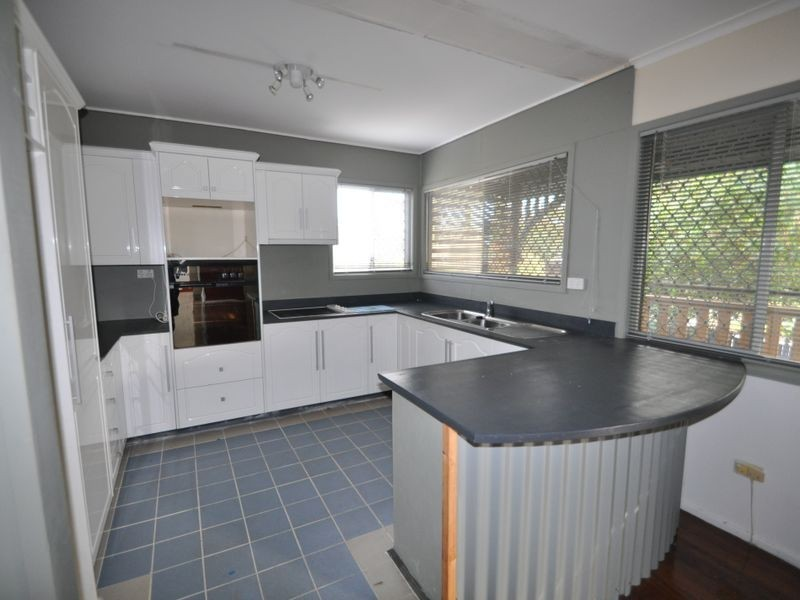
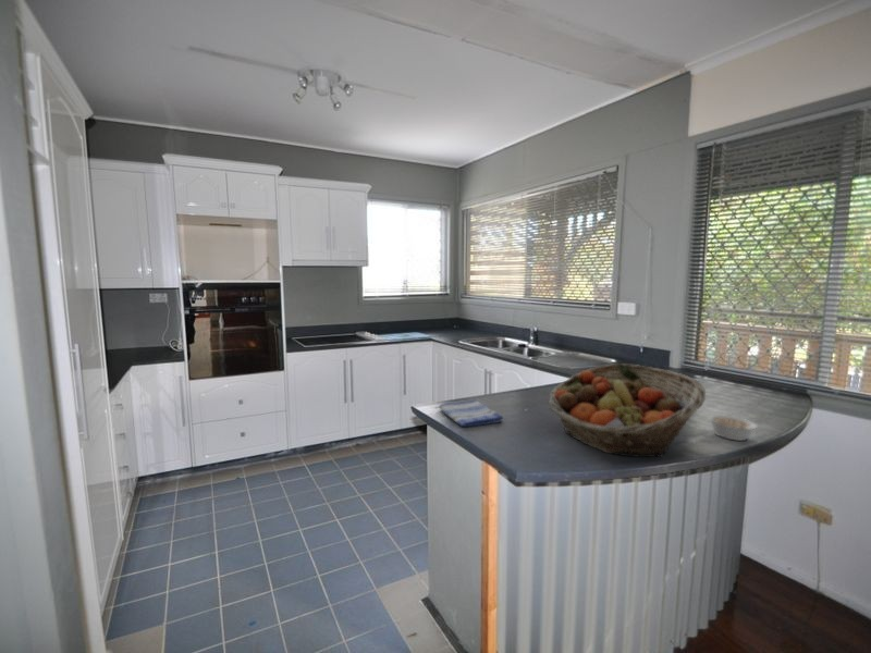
+ fruit basket (618, 404)
+ legume (733, 427)
+ dish towel (469, 411)
